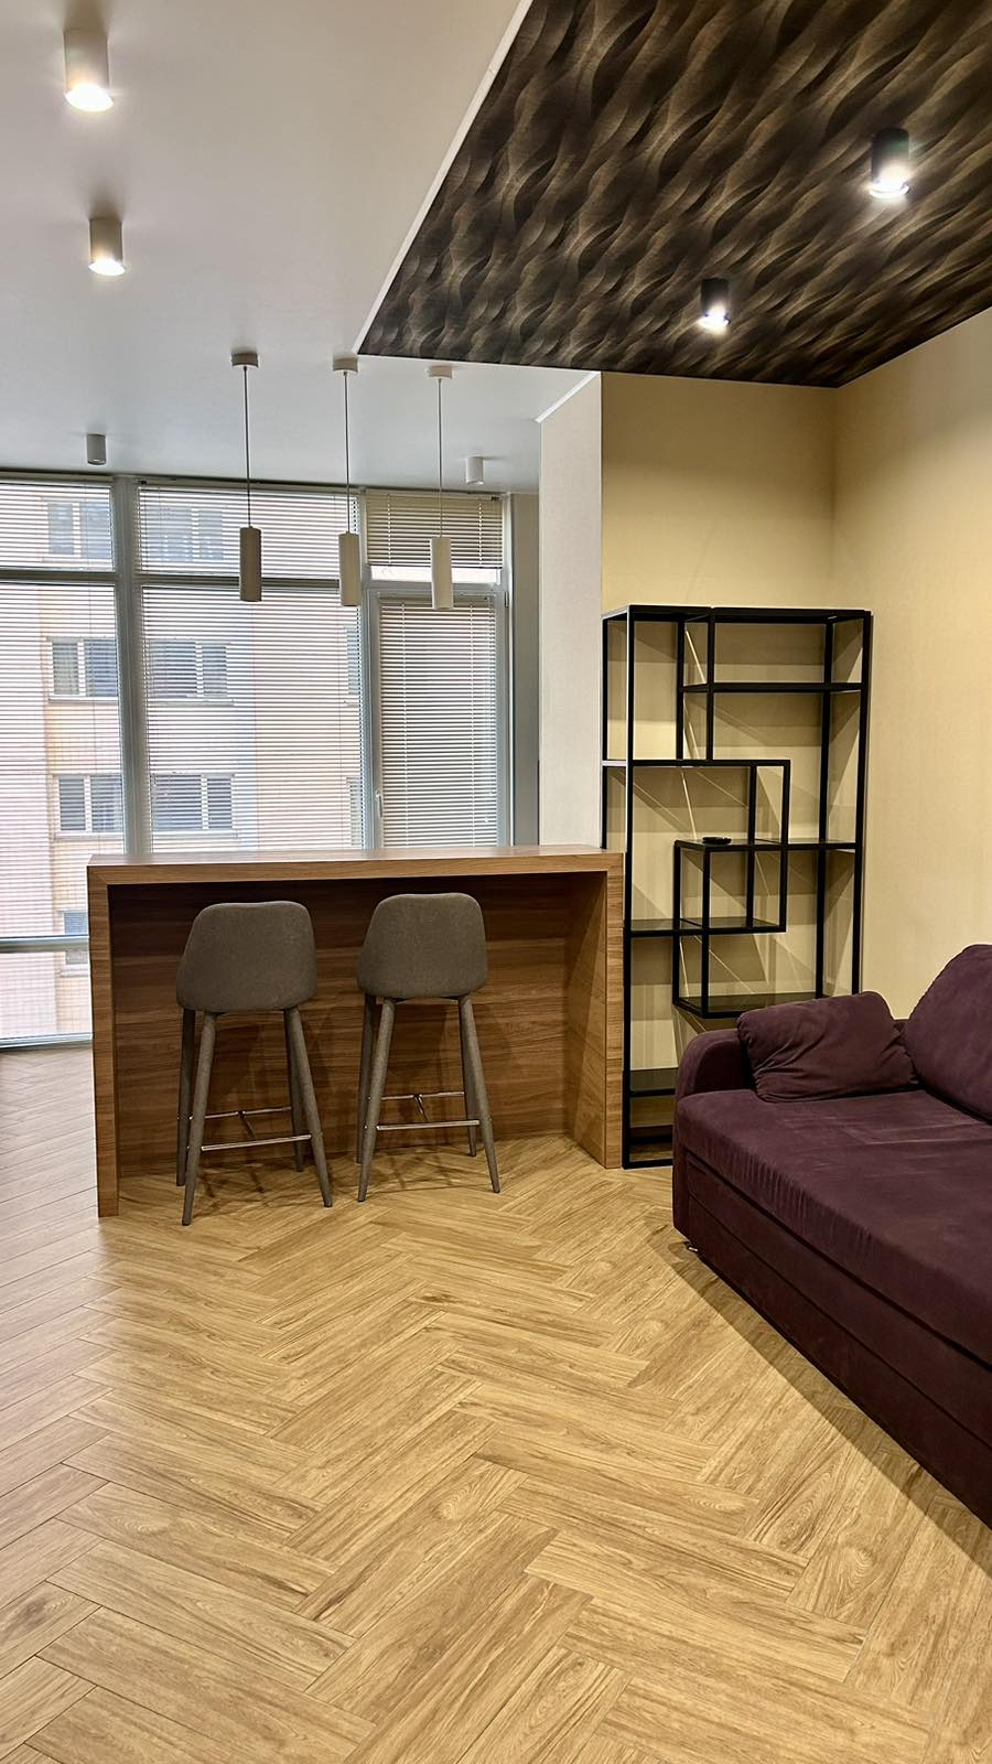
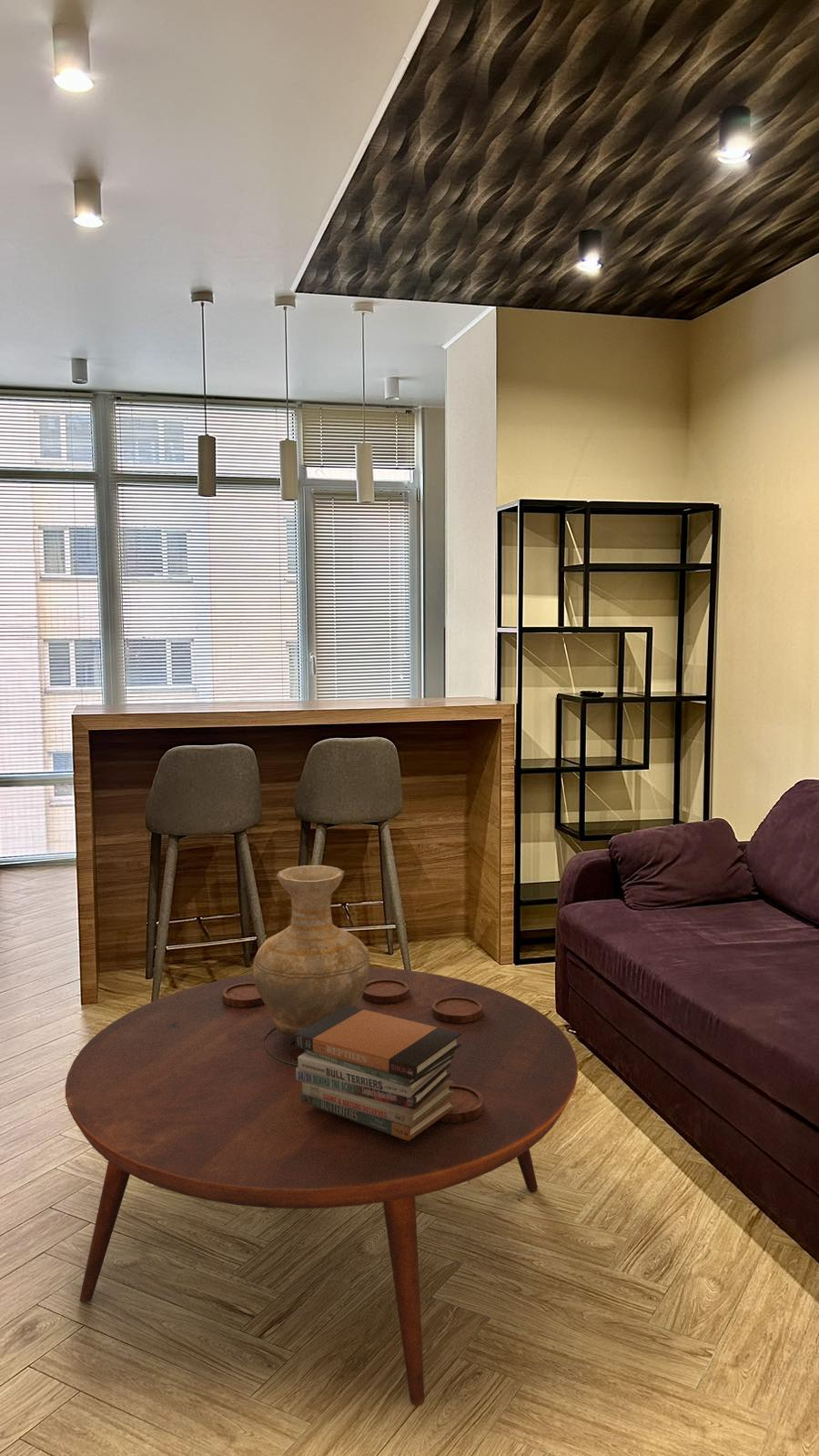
+ book stack (376, 1074)
+ coffee table (328, 1138)
+ vase (311, 956)
